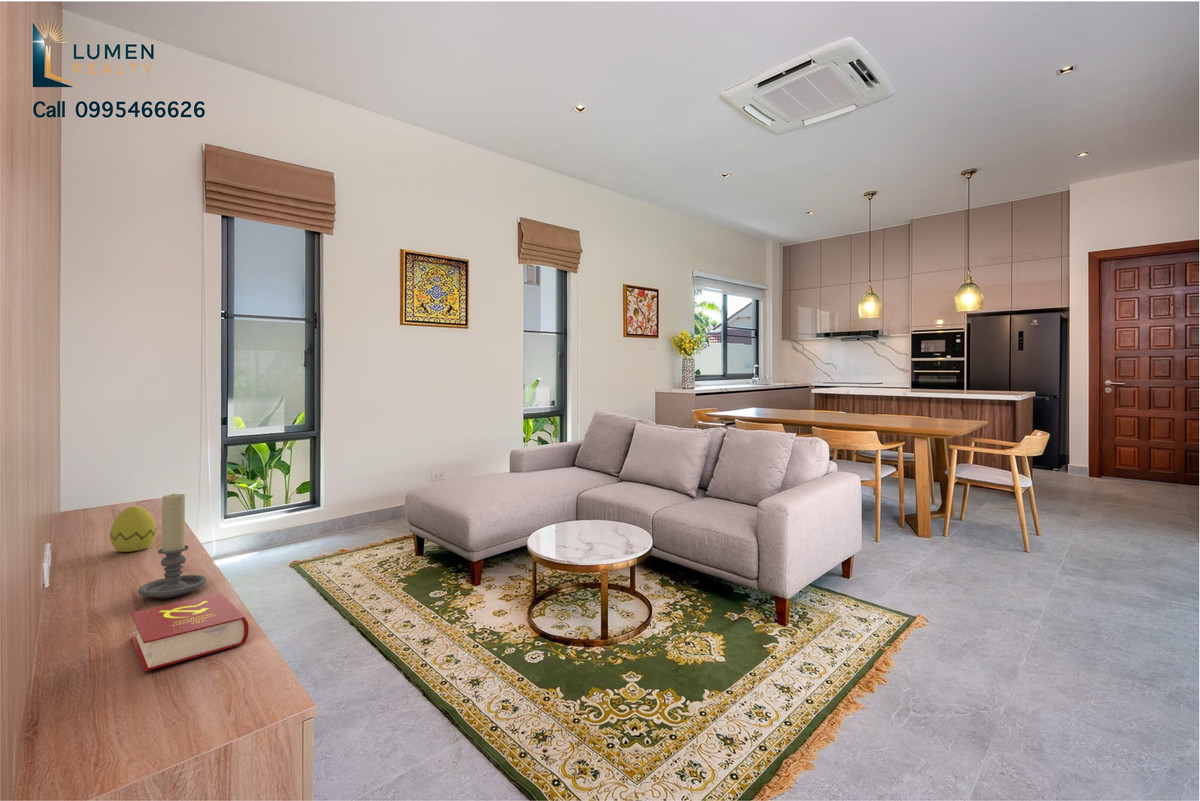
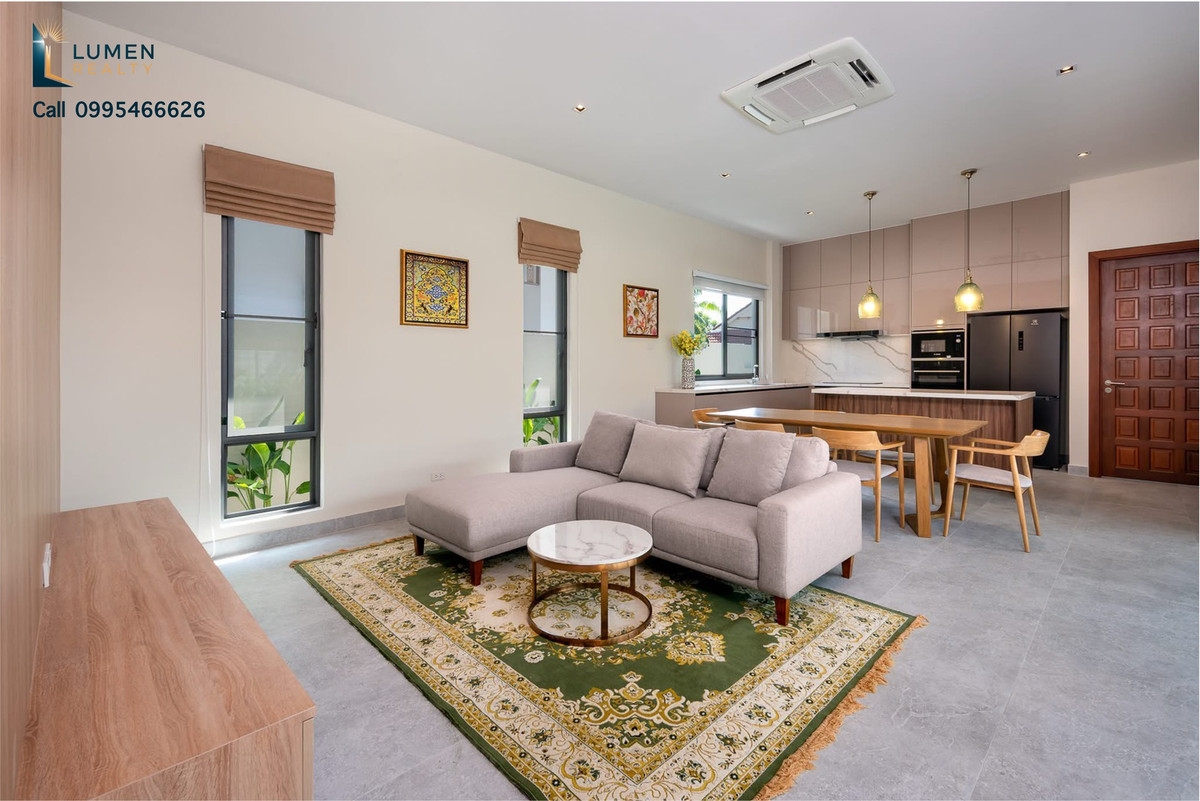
- candle holder (172, 541)
- book (188, 627)
- decorative egg (133, 527)
